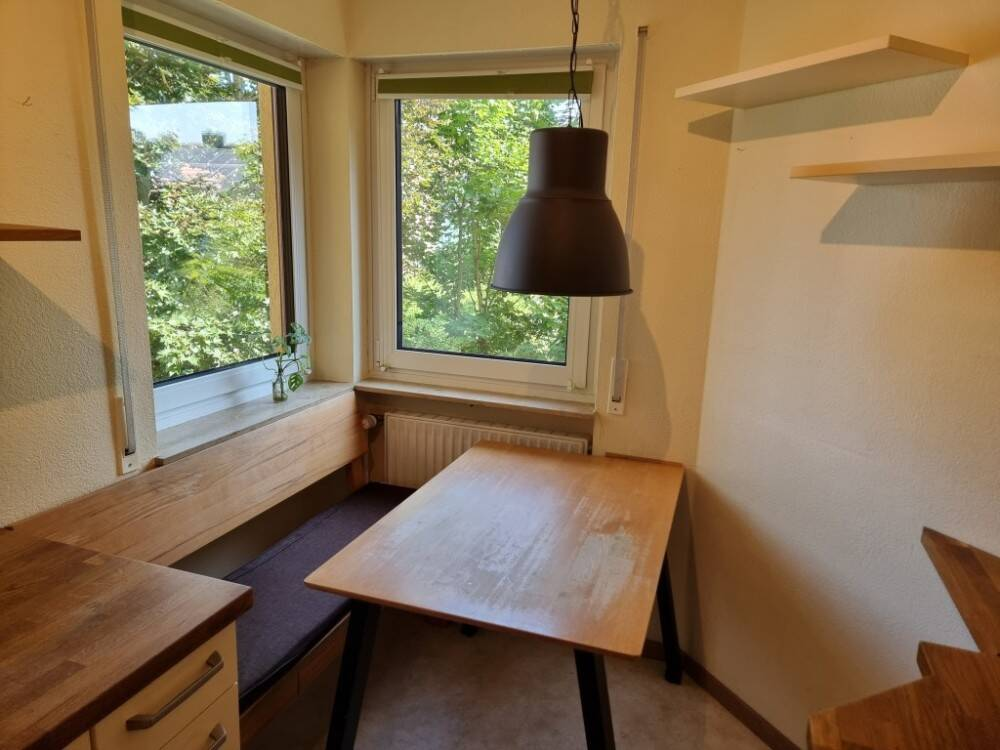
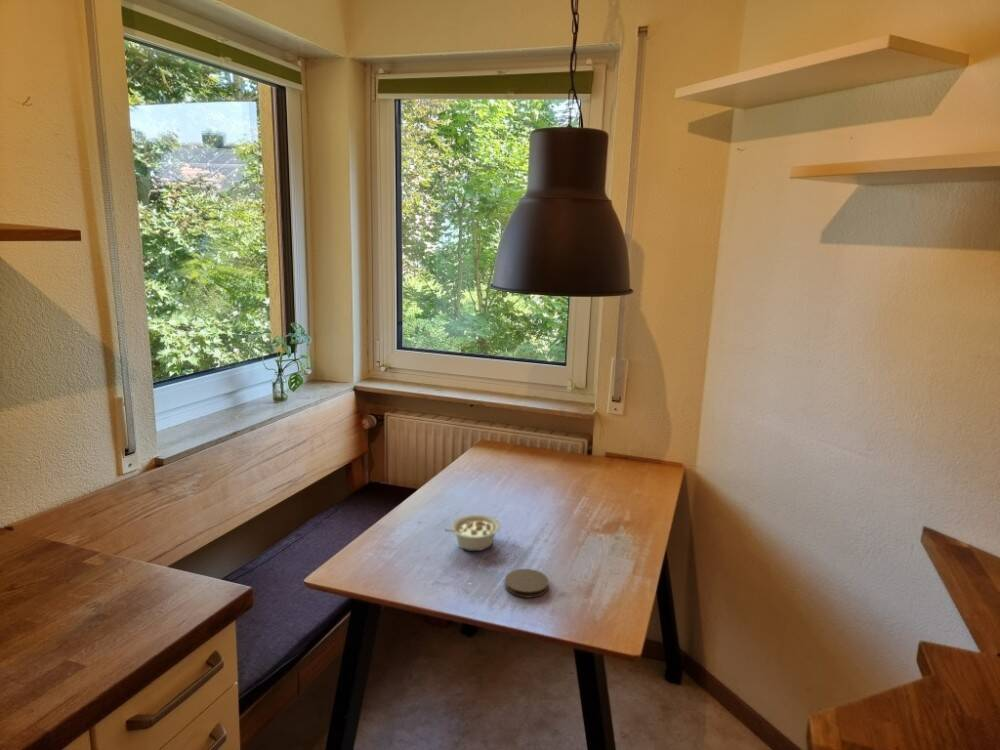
+ legume (474, 533)
+ coaster (526, 582)
